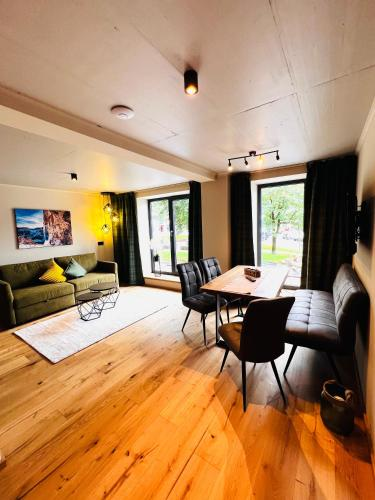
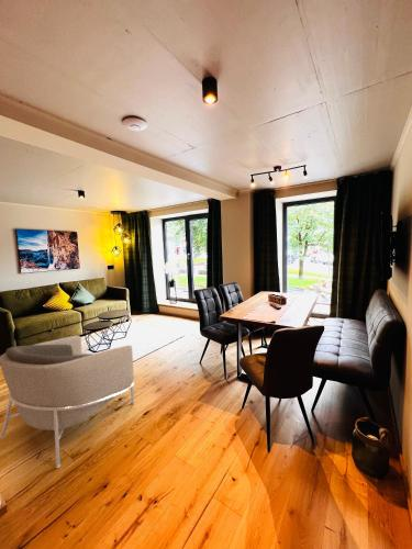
+ armchair (69, 378)
